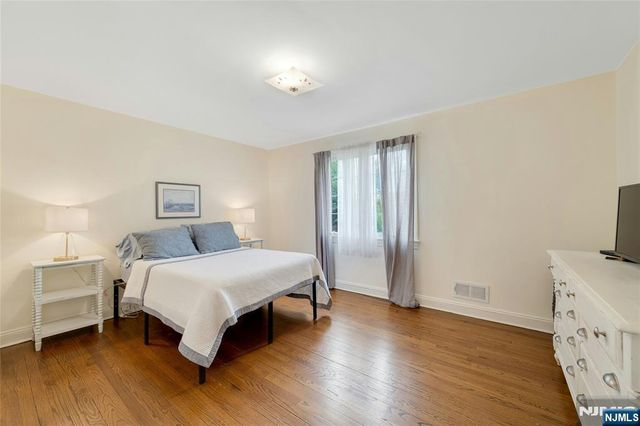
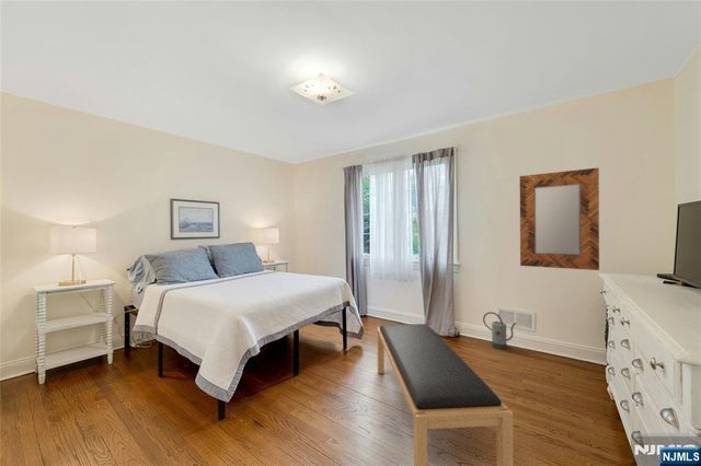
+ home mirror (556, 220)
+ bench (424, 381)
+ watering can (498, 329)
